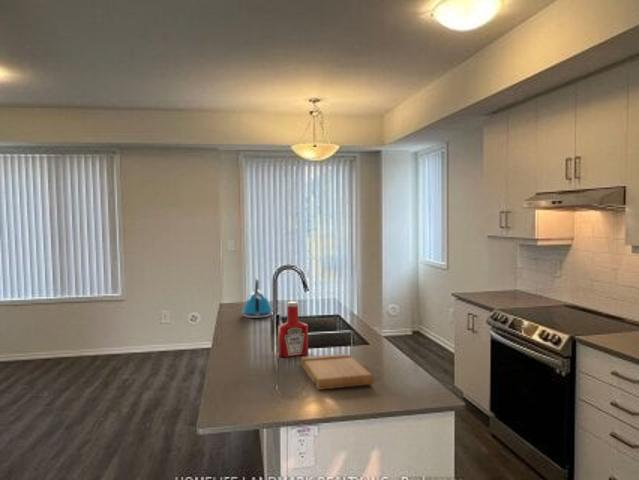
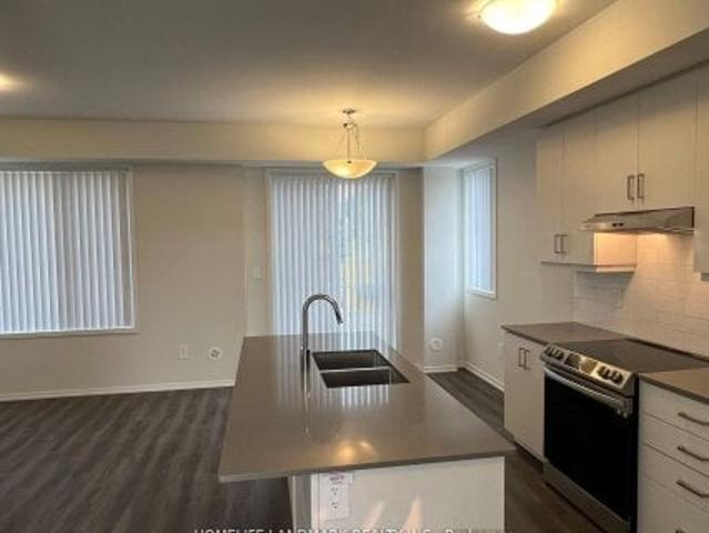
- cutting board (334, 369)
- kettle (257, 296)
- soap bottle (293, 328)
